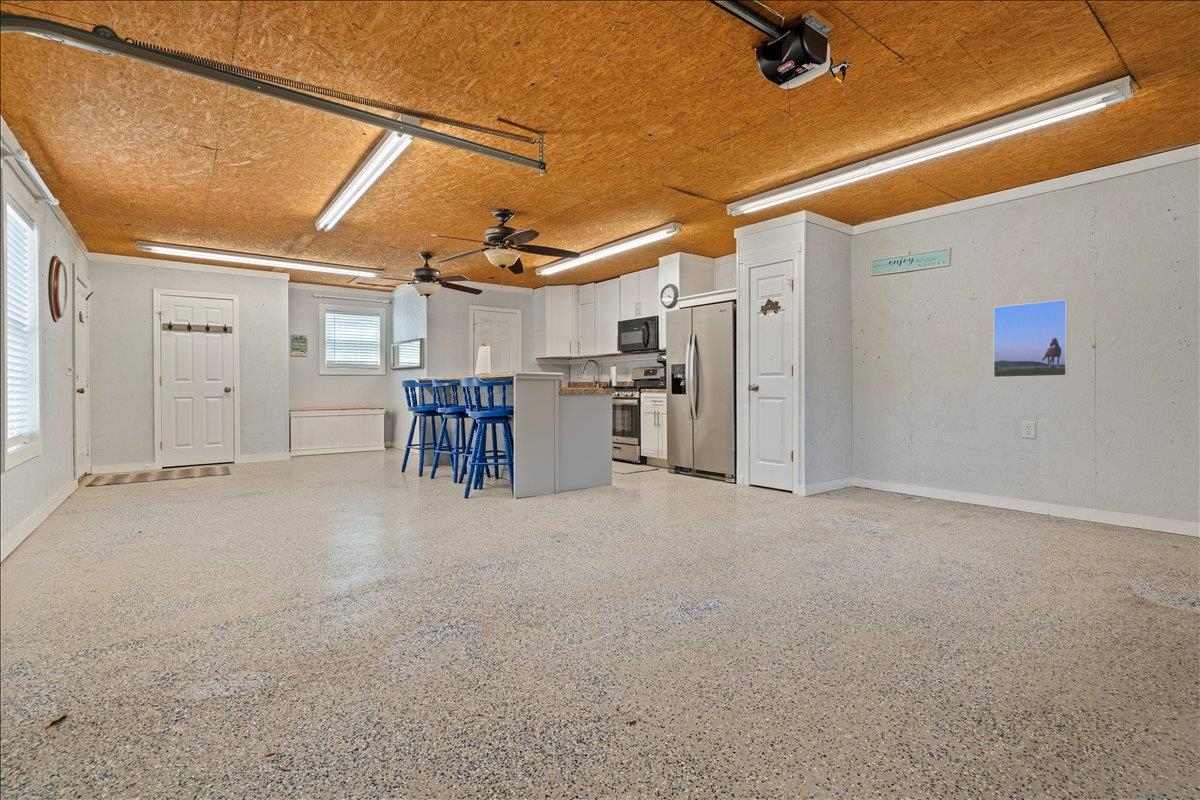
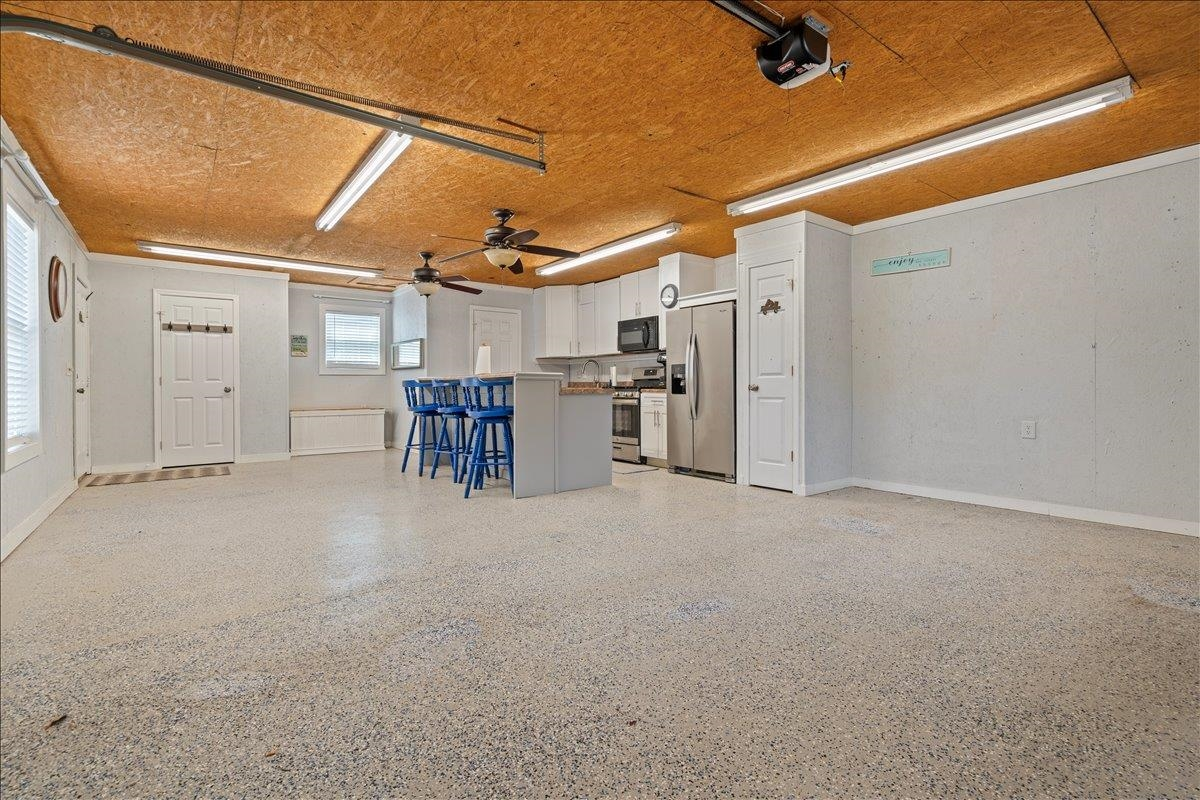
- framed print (1029, 340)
